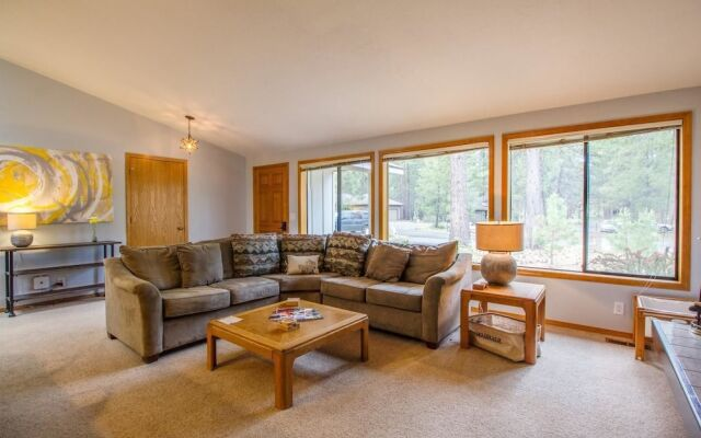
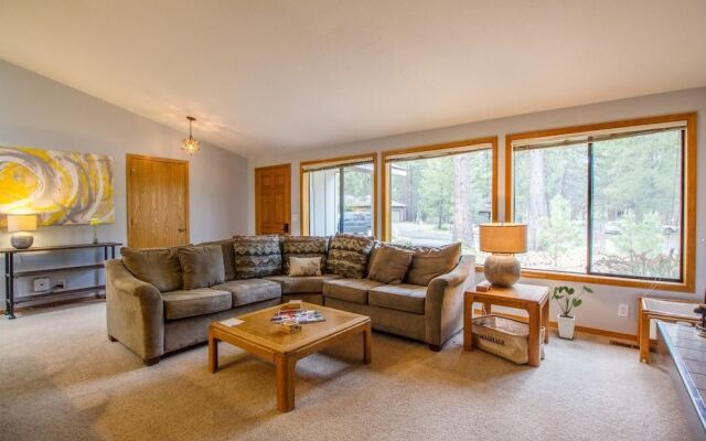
+ house plant (569, 310)
